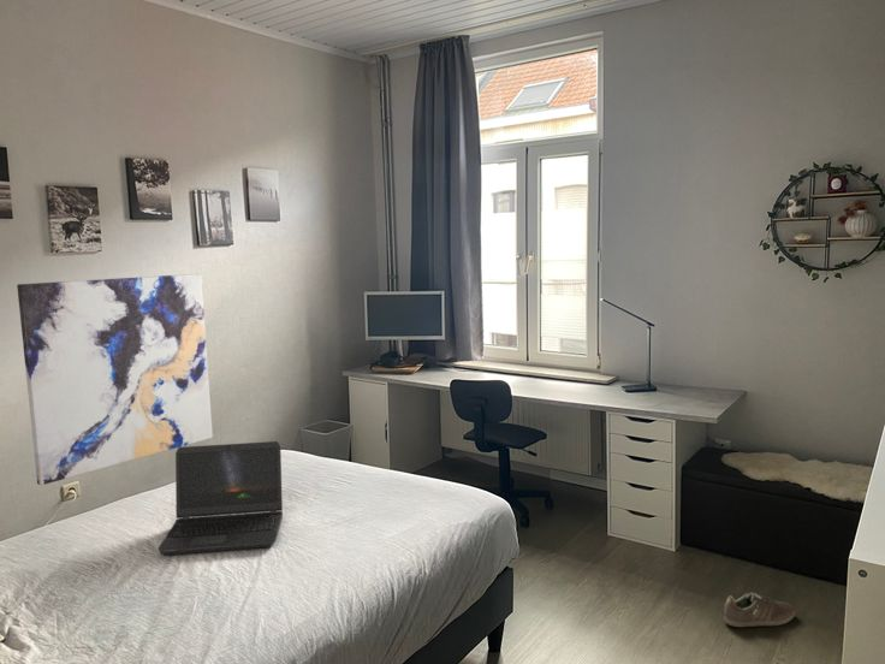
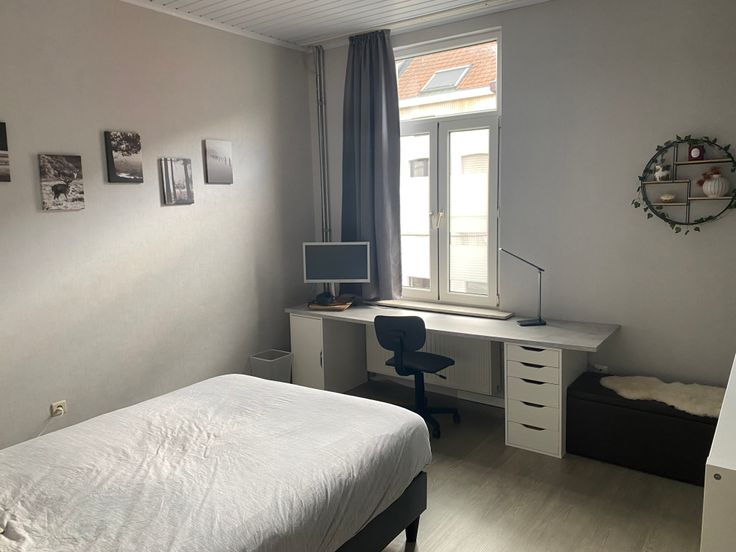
- wall art (125, 369)
- sneaker (760, 606)
- laptop computer (222, 496)
